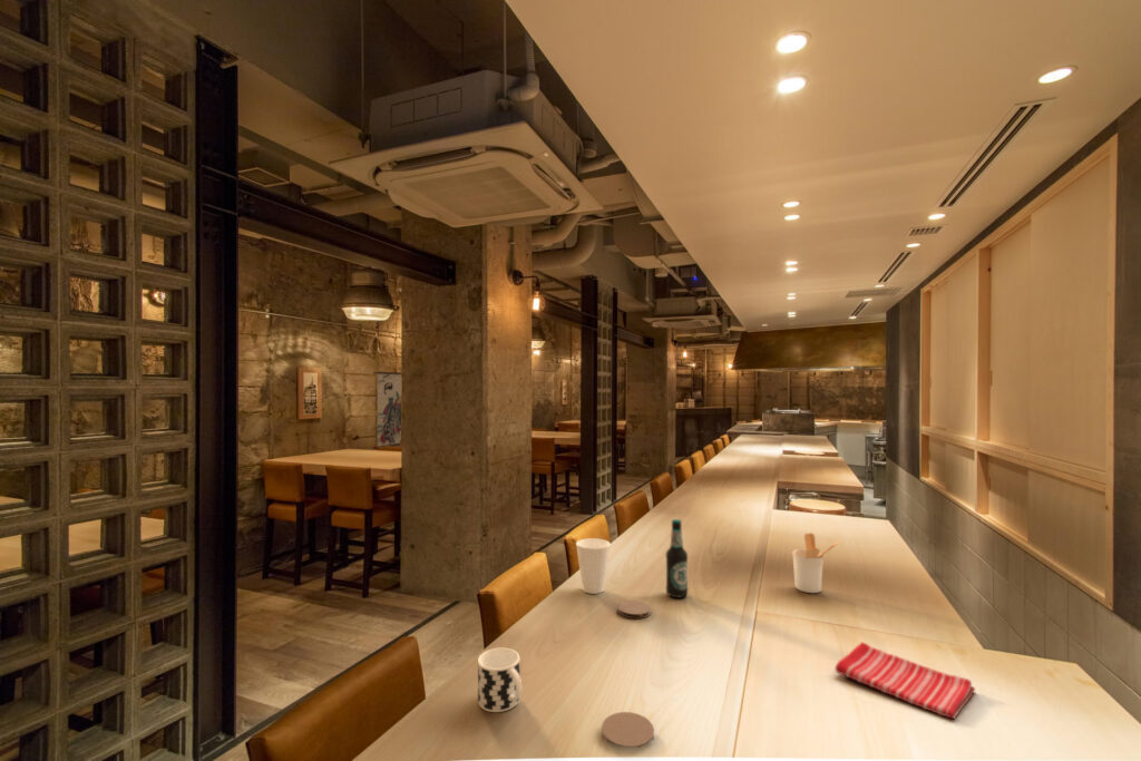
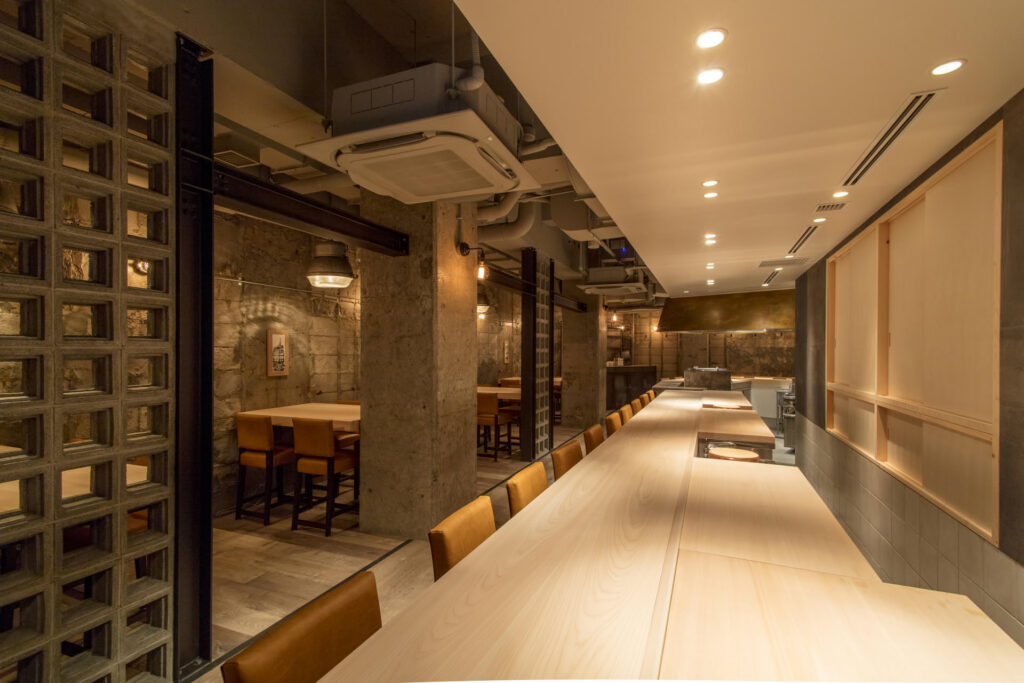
- cup (503, 682)
- coaster (634, 608)
- bottle (676, 557)
- coaster (627, 731)
- dish towel (901, 676)
- utensil holder (816, 563)
- cup (593, 566)
- wall scroll (390, 403)
